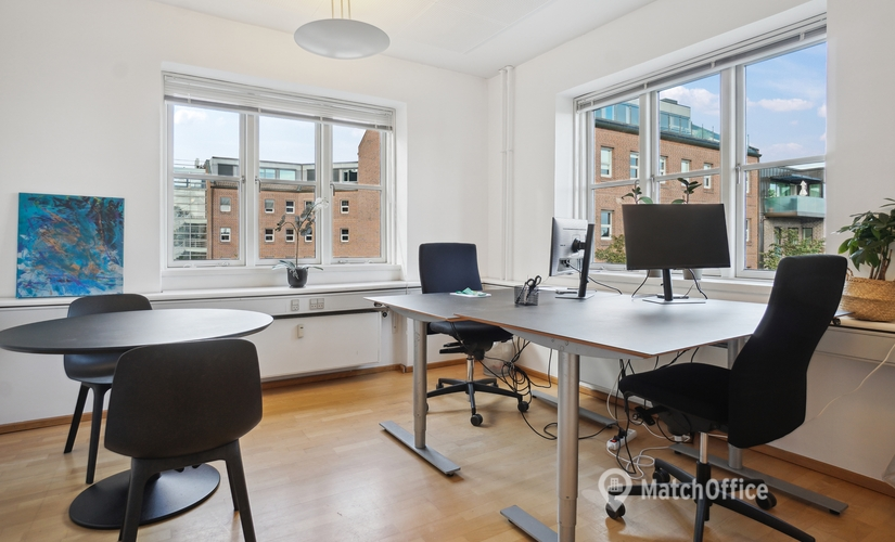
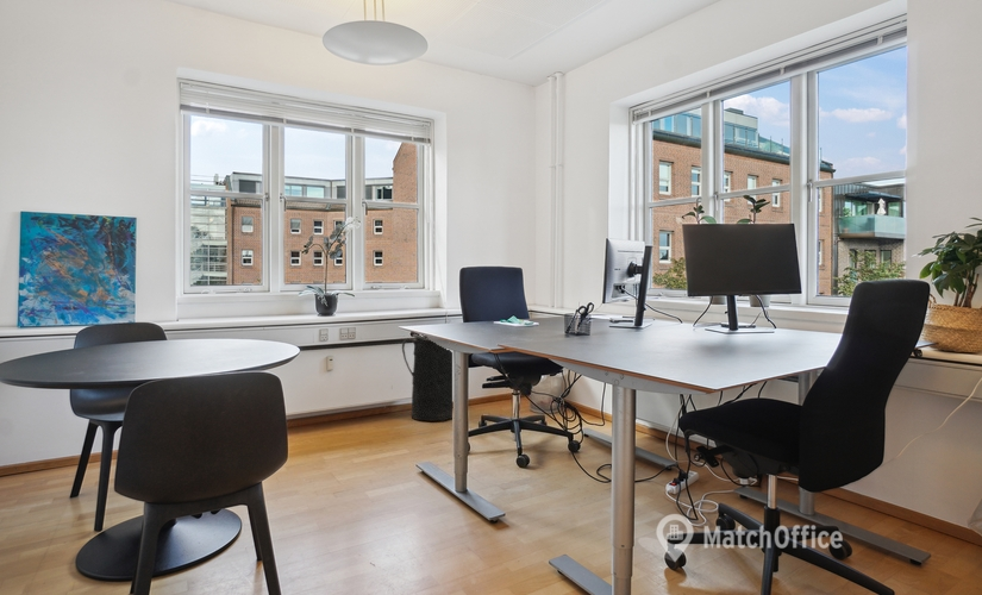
+ trash can (430, 372)
